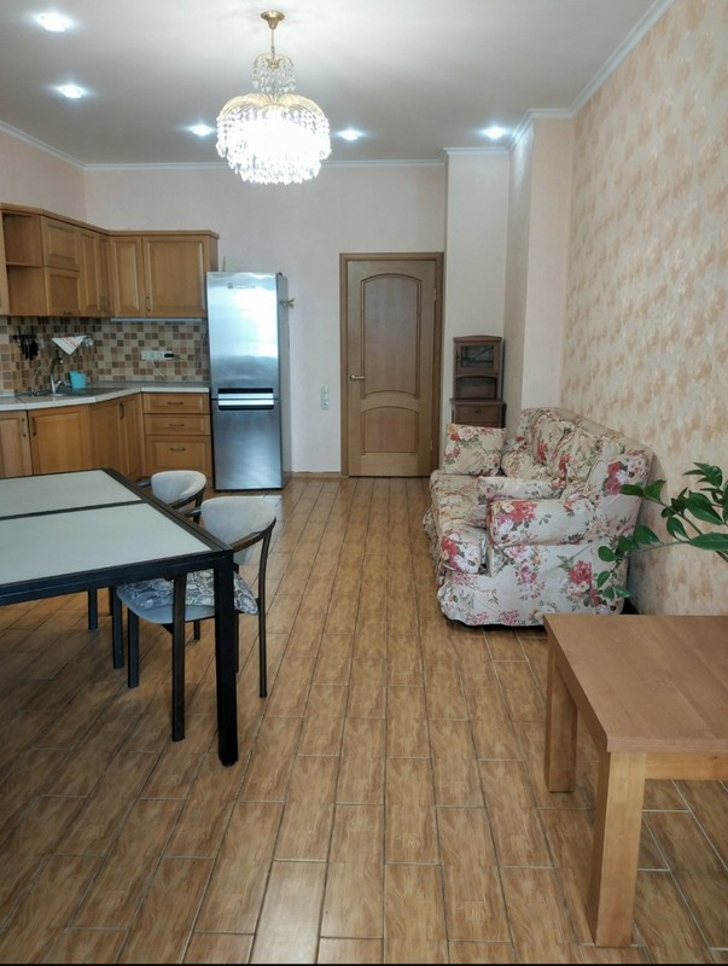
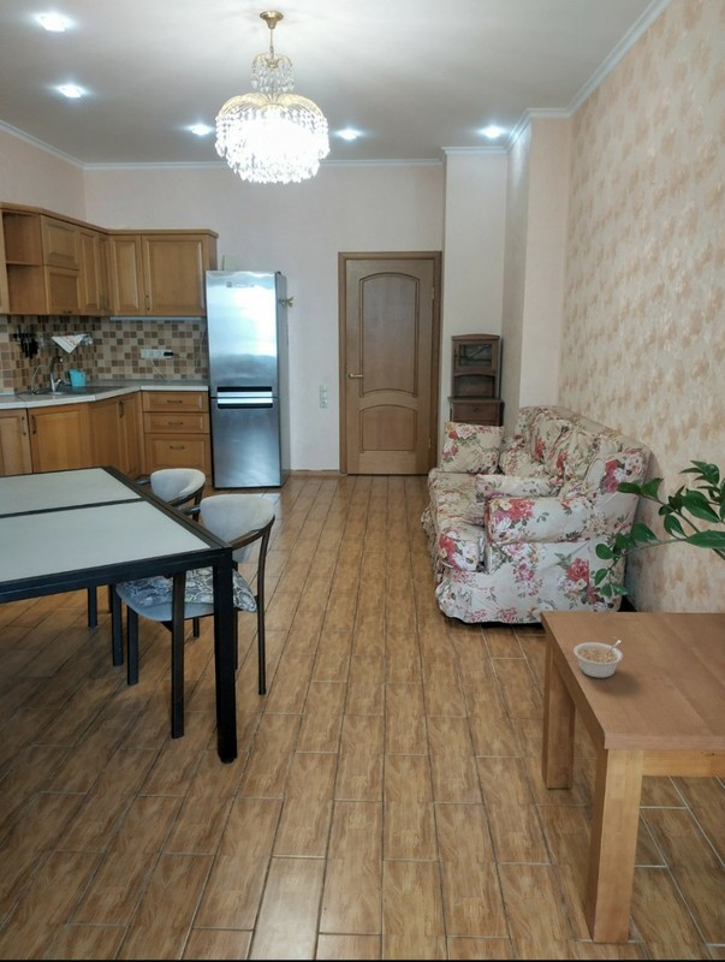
+ legume (598, 658)
